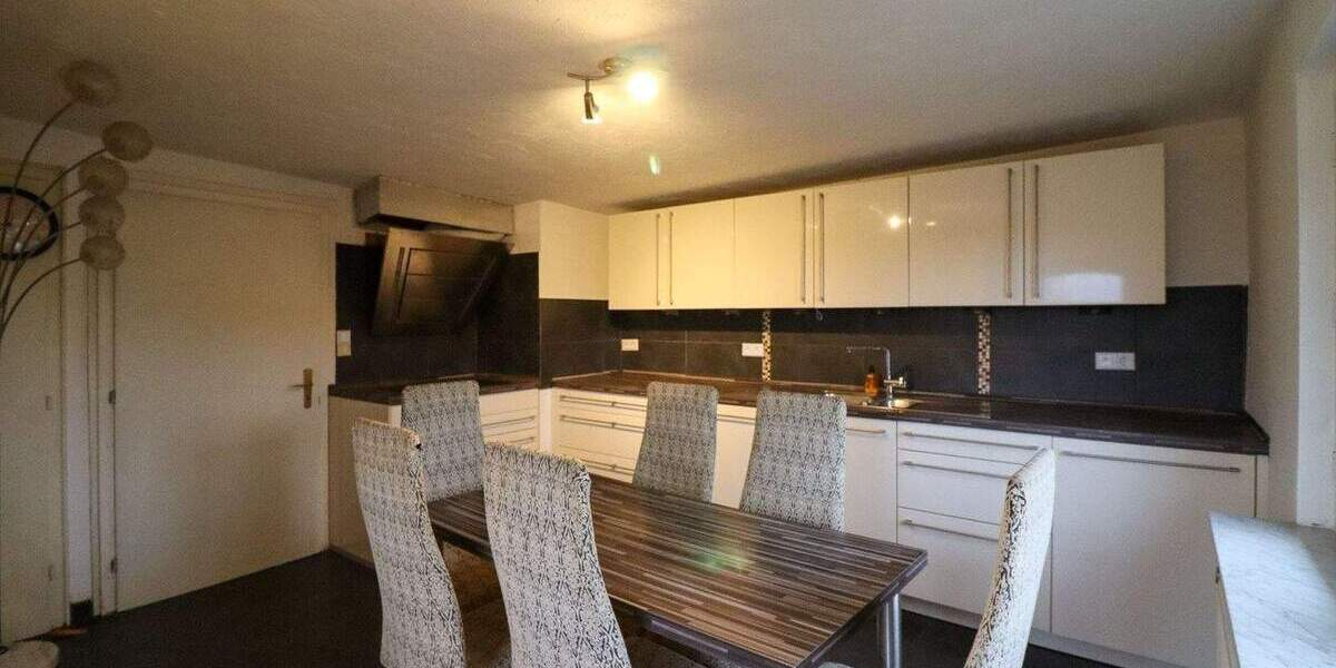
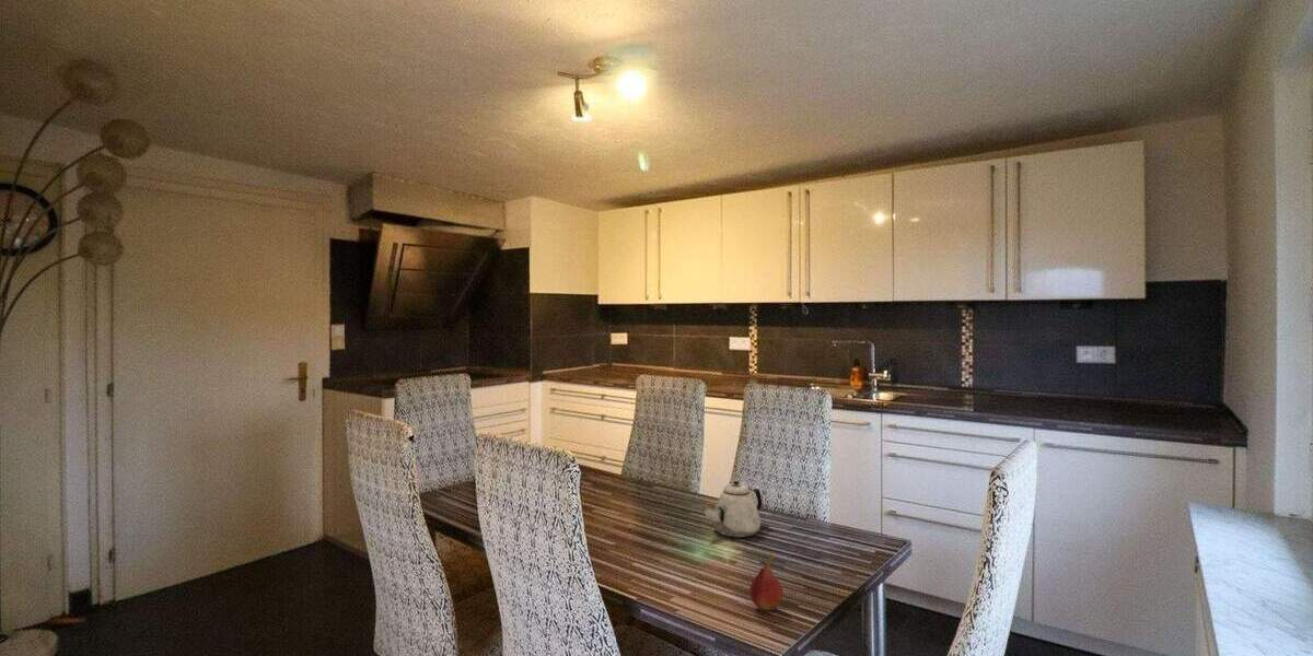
+ fruit (766, 581)
+ teapot (732, 506)
